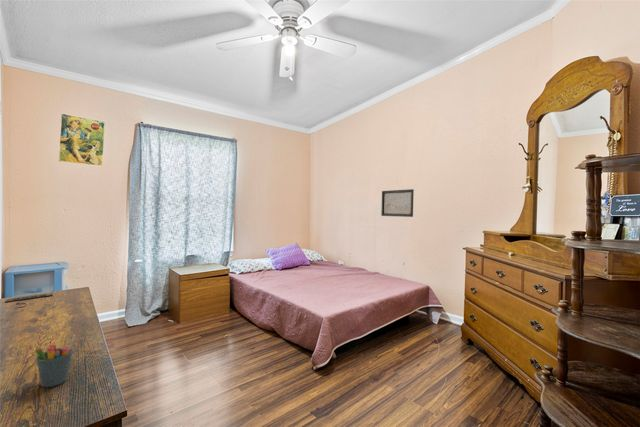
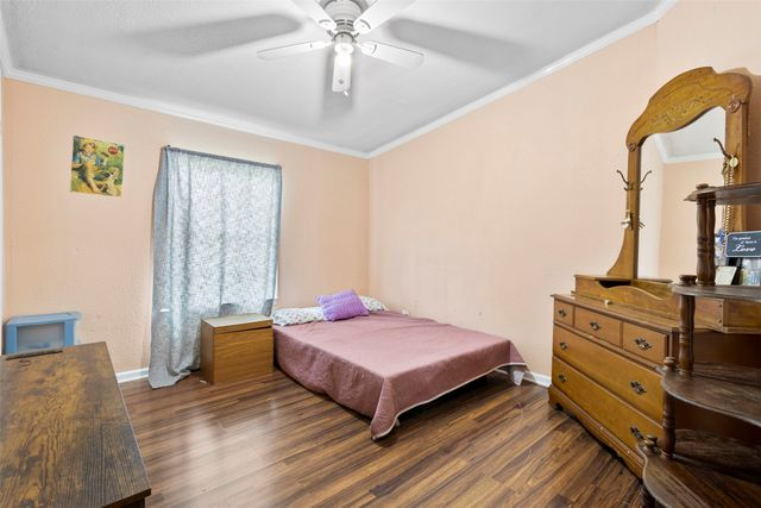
- pen holder (54, 360)
- wall art (396, 203)
